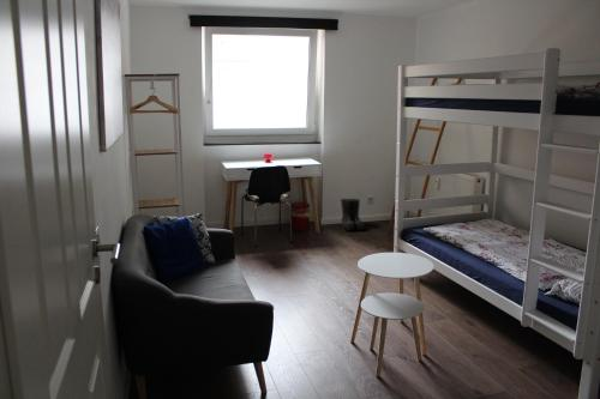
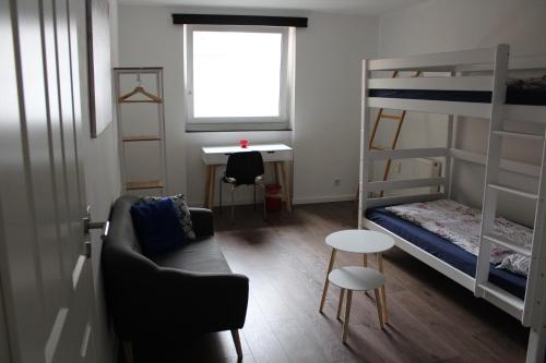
- boots (352, 213)
